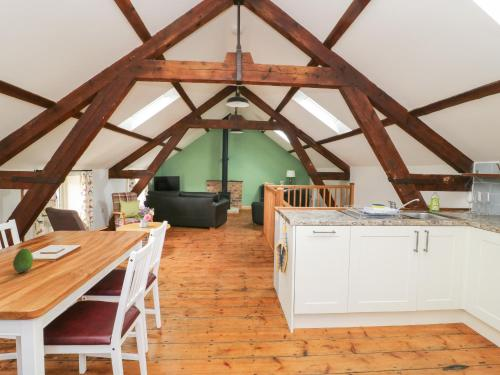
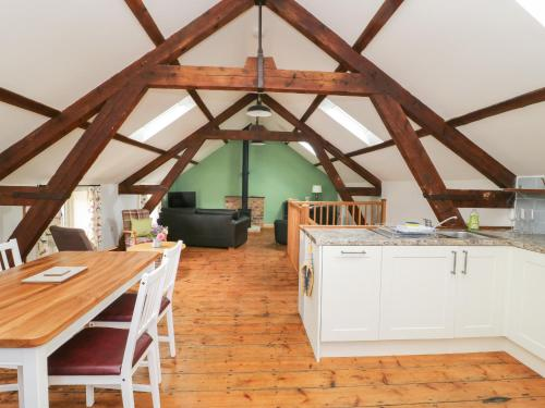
- fruit (23, 260)
